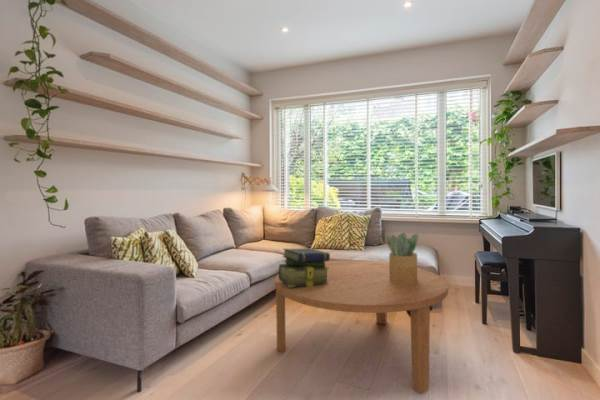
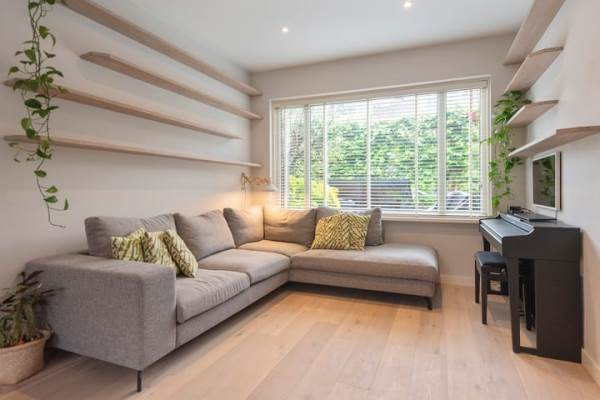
- potted plant (404, 256)
- coffee table (358, 311)
- stack of books (304, 265)
